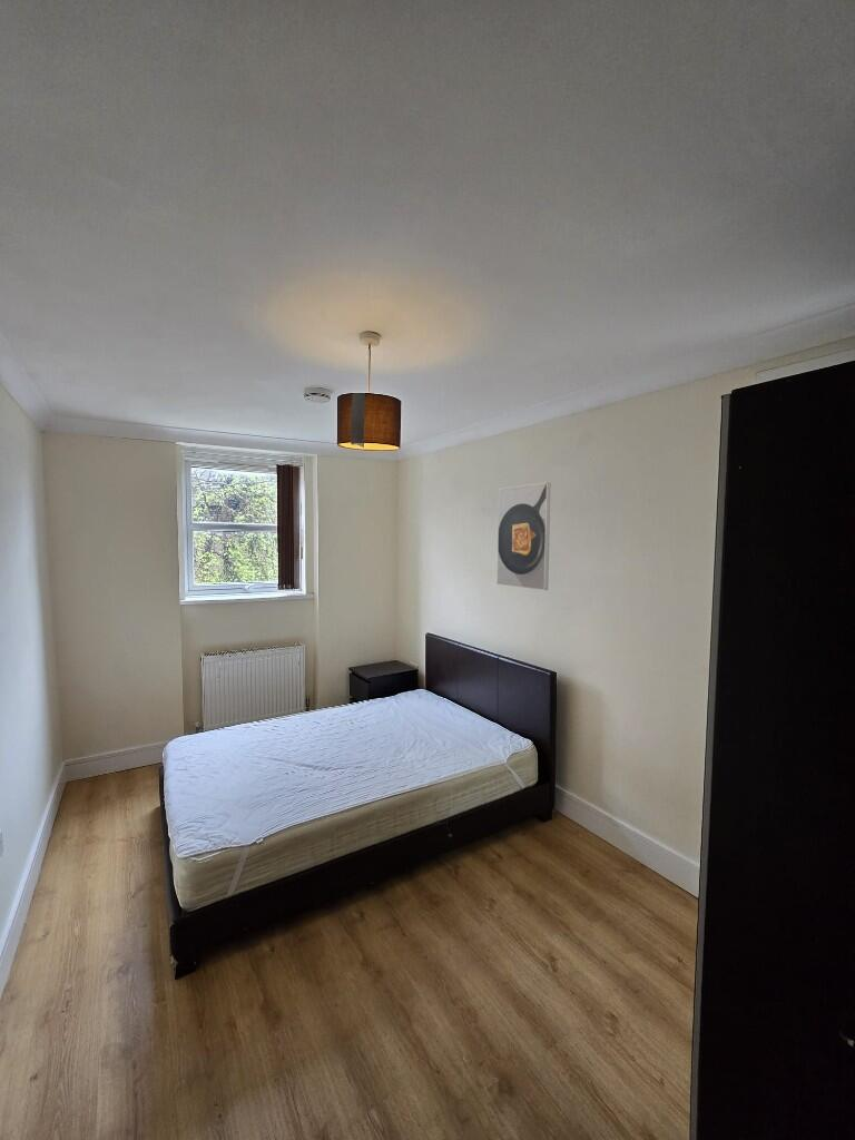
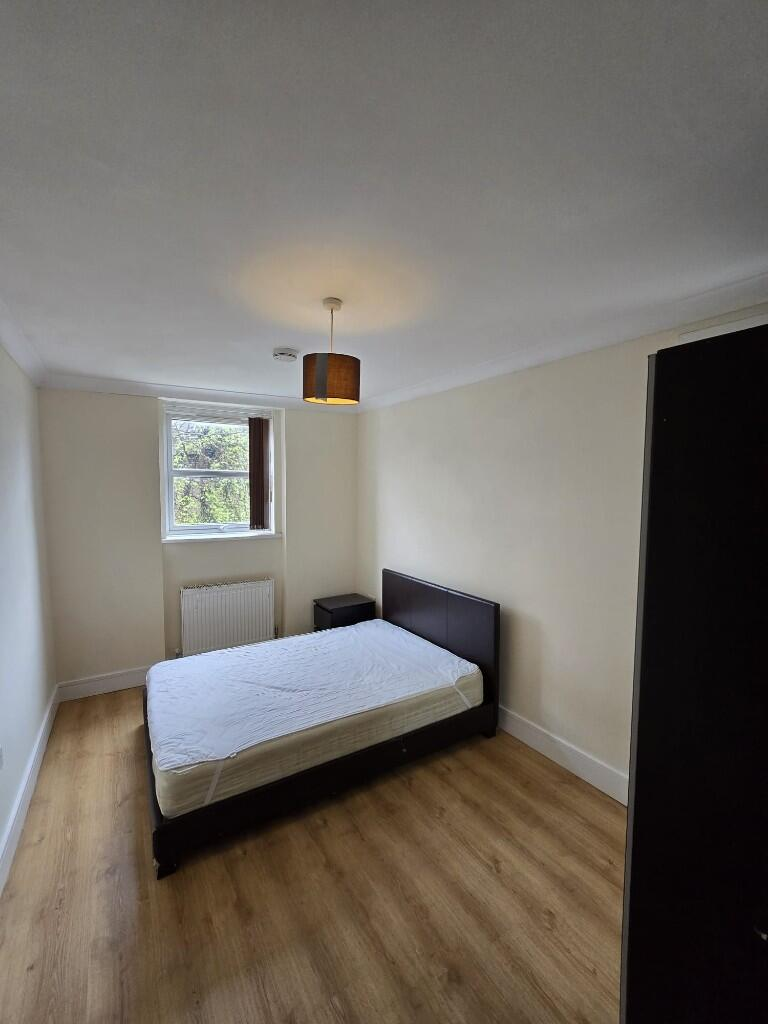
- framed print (521, 537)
